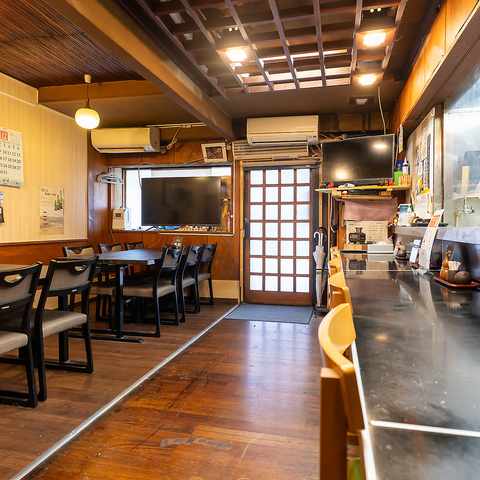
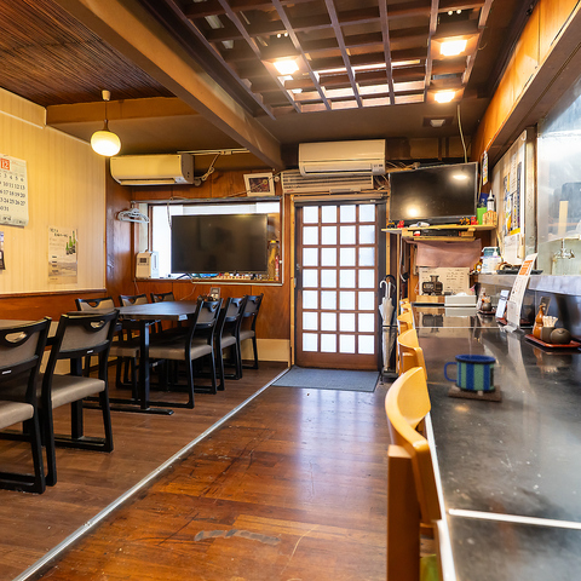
+ mug (471, 355)
